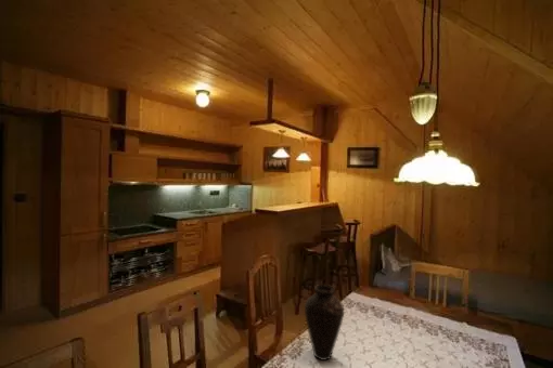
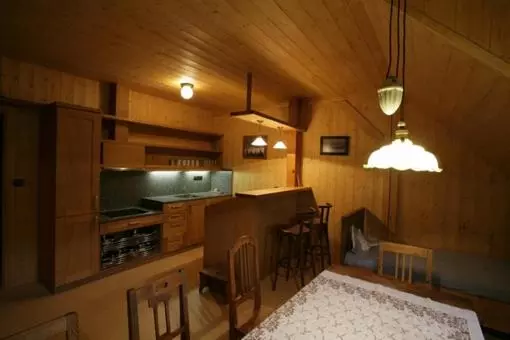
- vase (323, 321)
